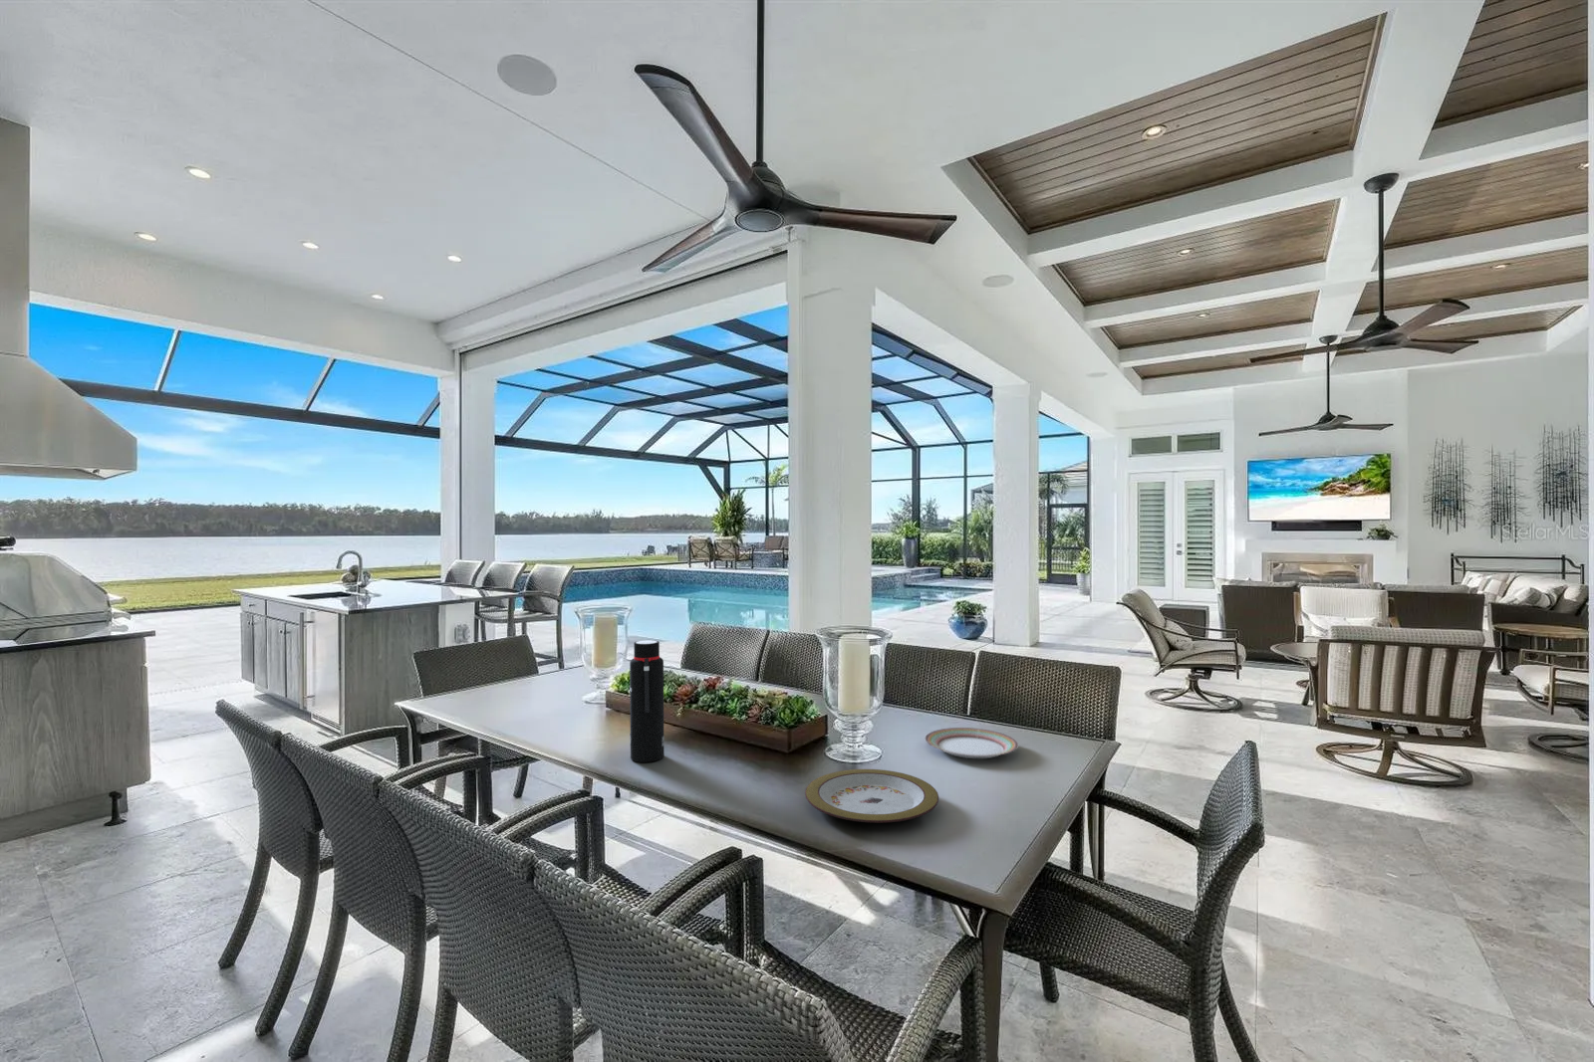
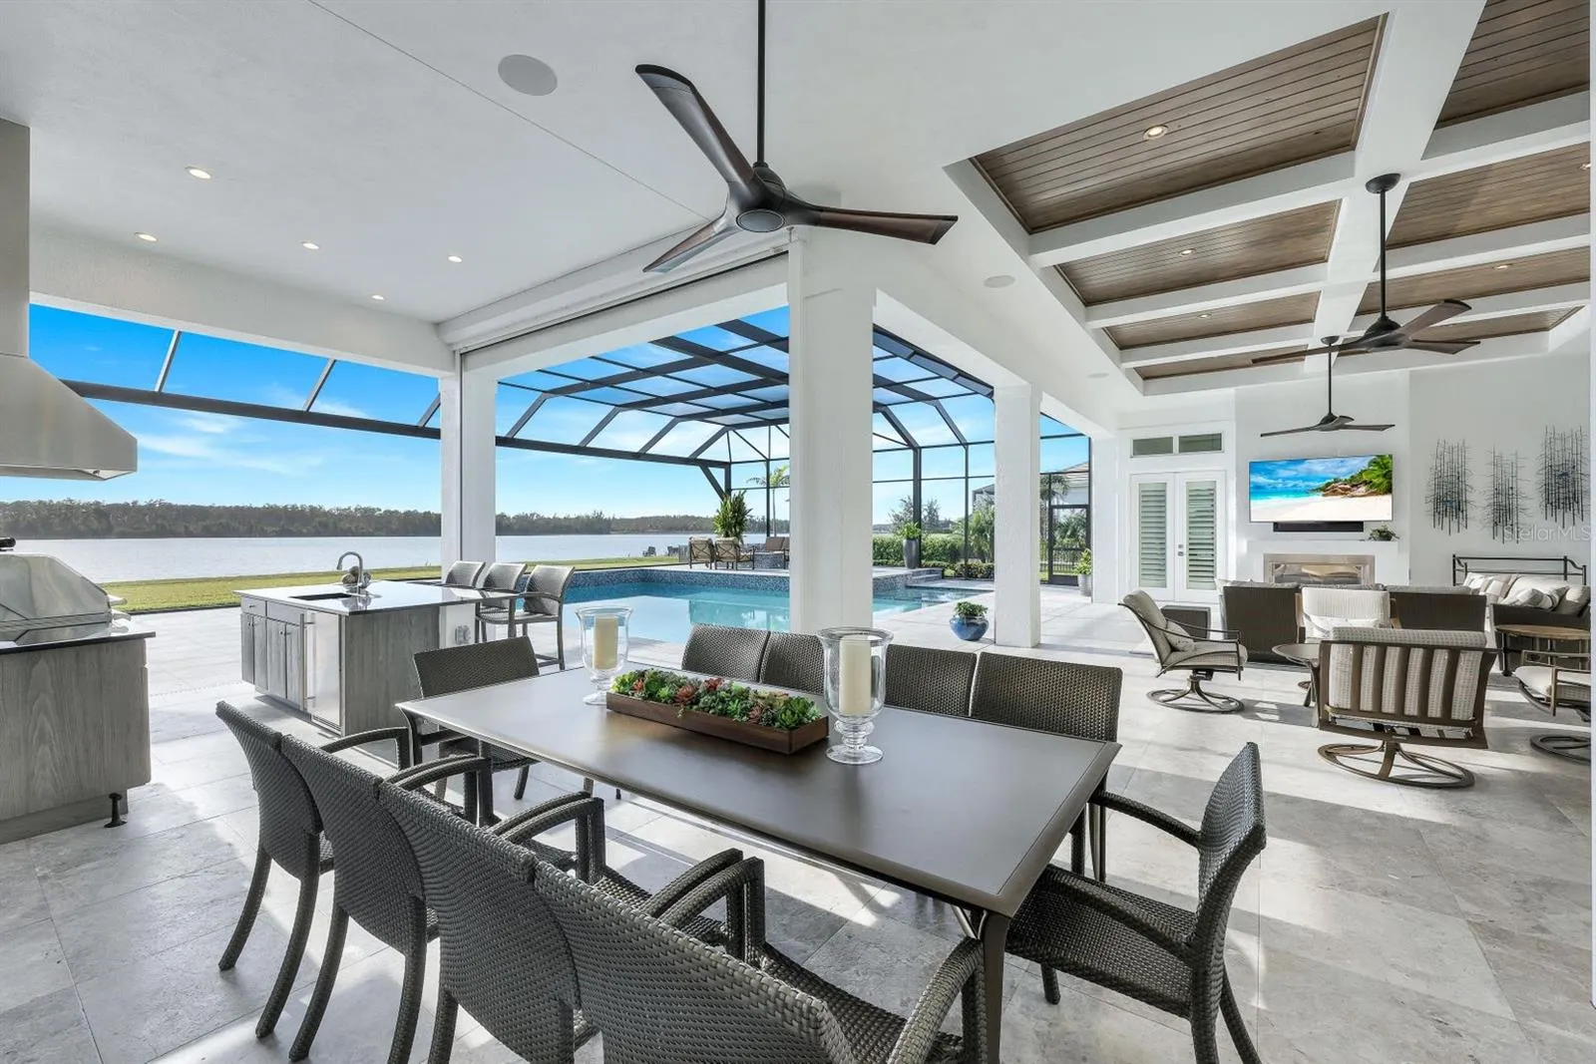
- water bottle (646, 699)
- plate (970, 744)
- plate (871, 798)
